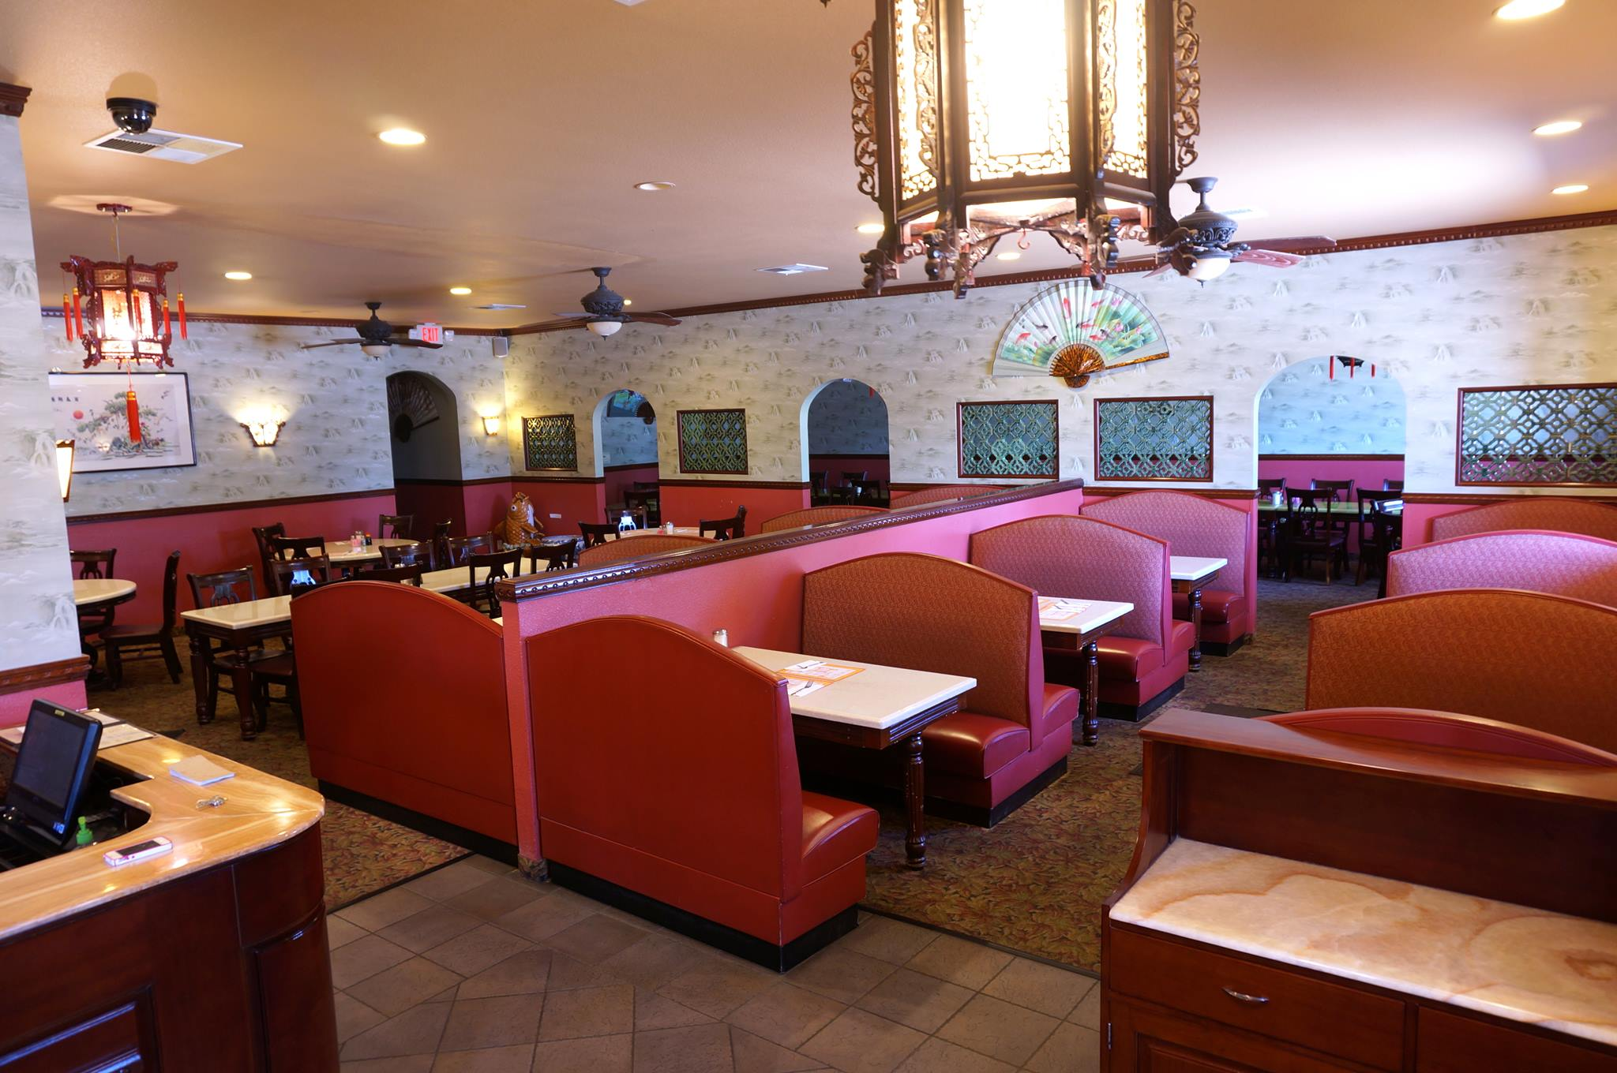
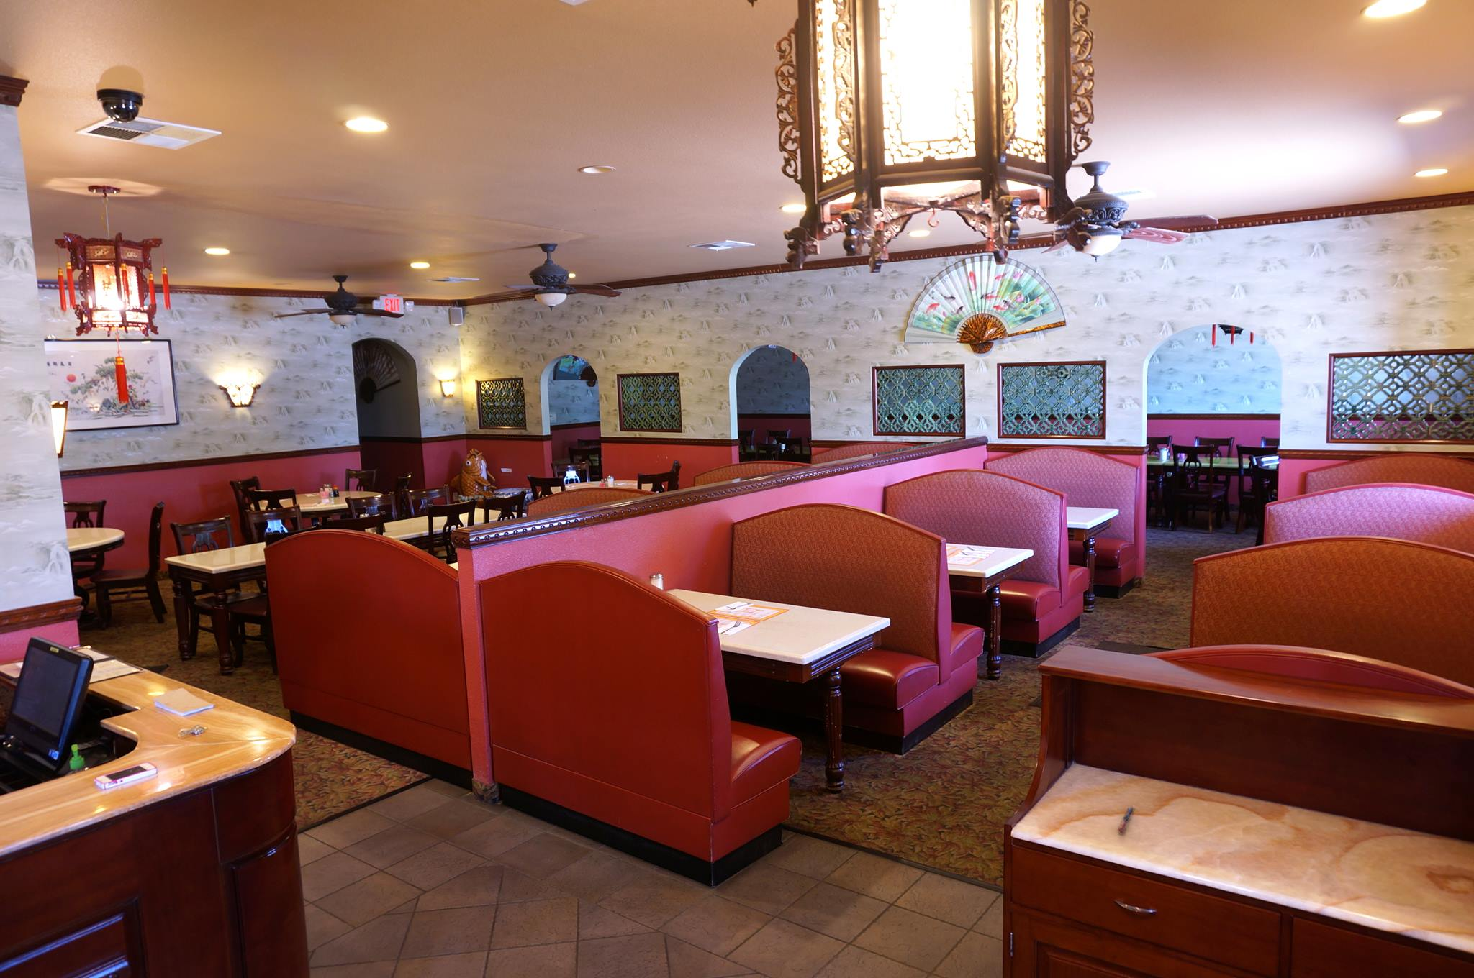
+ pen (1126, 818)
